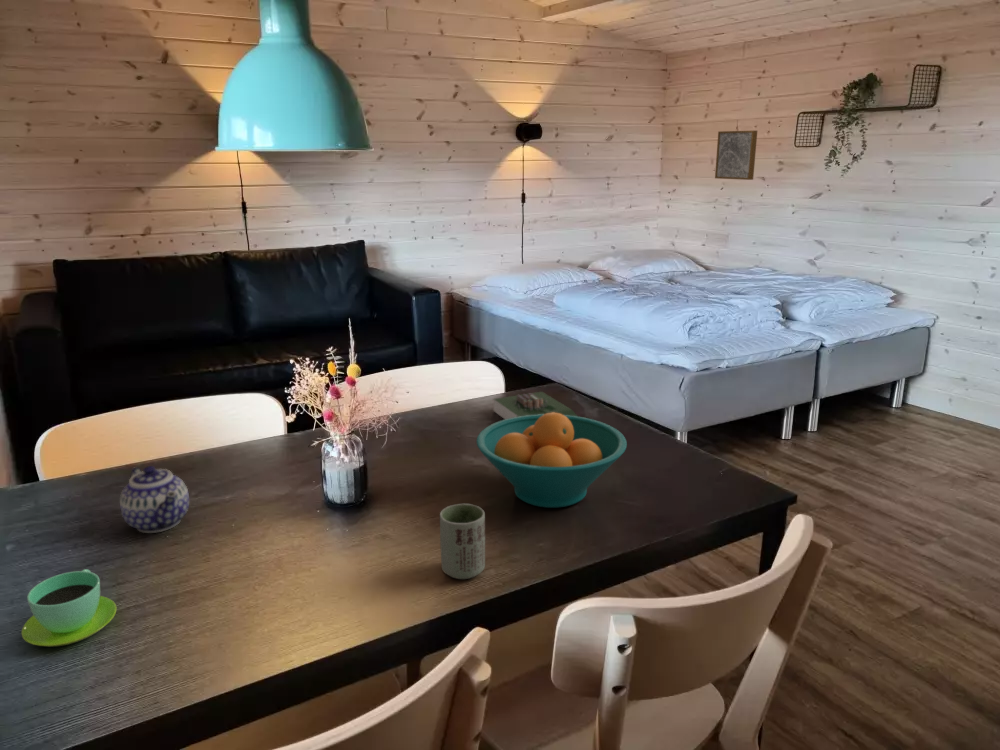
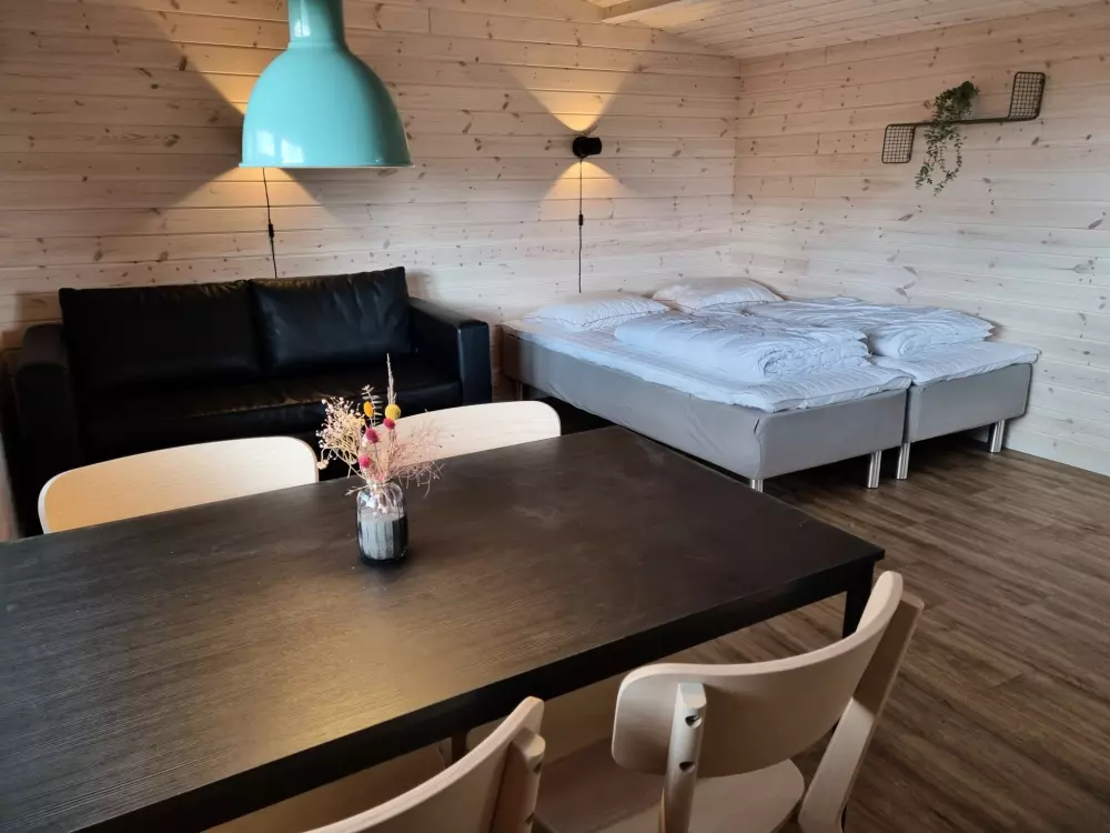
- teapot (154, 495)
- cup (69, 606)
- cup (462, 542)
- fruit bowl (551, 454)
- book (536, 409)
- wall art (735, 155)
